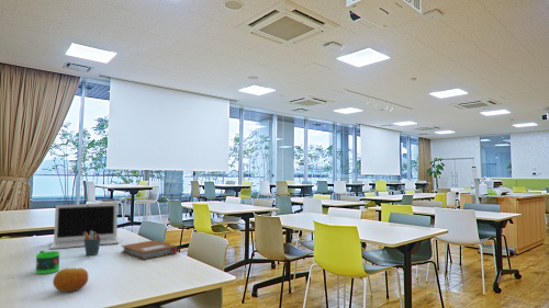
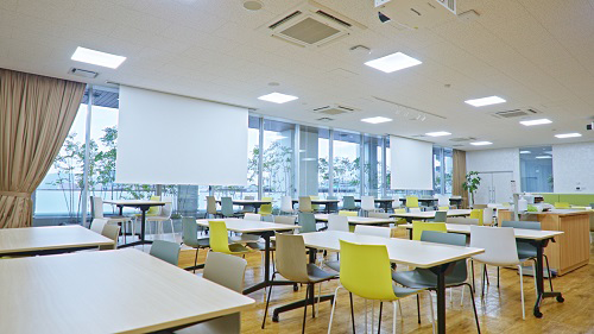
- laptop (87, 224)
- mug (45, 261)
- fruit (70, 278)
- pen holder (91, 241)
- notebook (150, 249)
